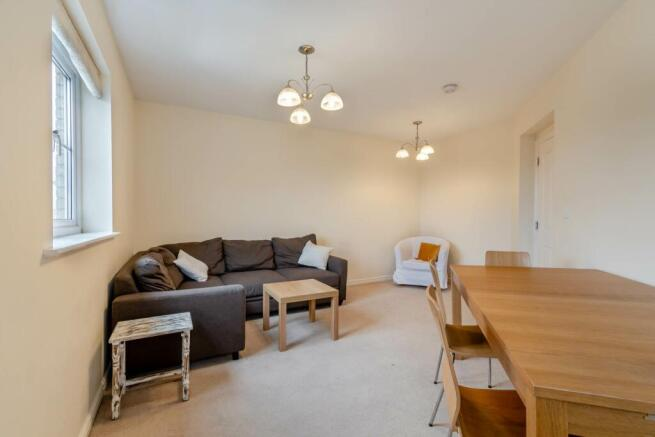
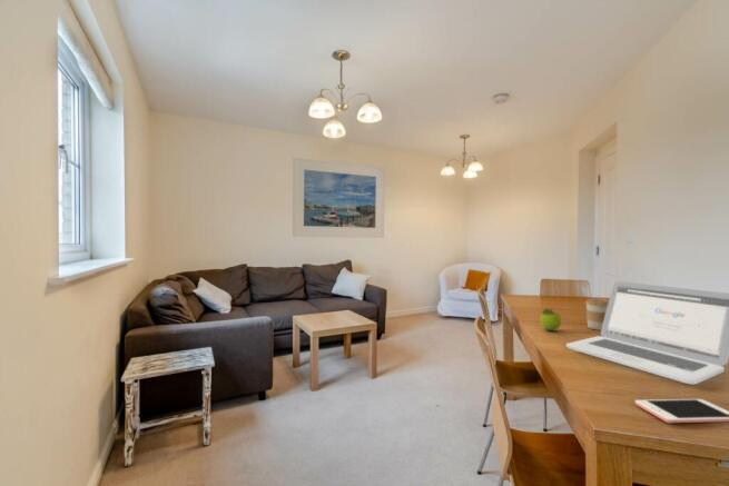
+ cell phone (686, 410)
+ laptop (646, 324)
+ coffee cup (597, 314)
+ fruit (549, 319)
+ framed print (341, 200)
